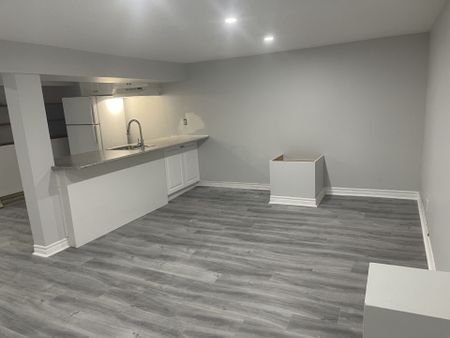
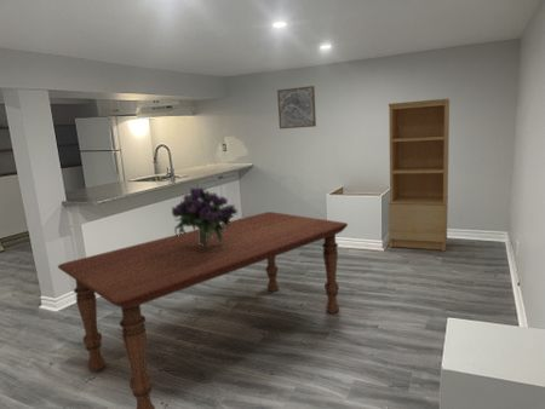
+ bouquet (201, 217)
+ bookcase (418, 174)
+ dining table (218, 276)
+ wall art (296, 108)
